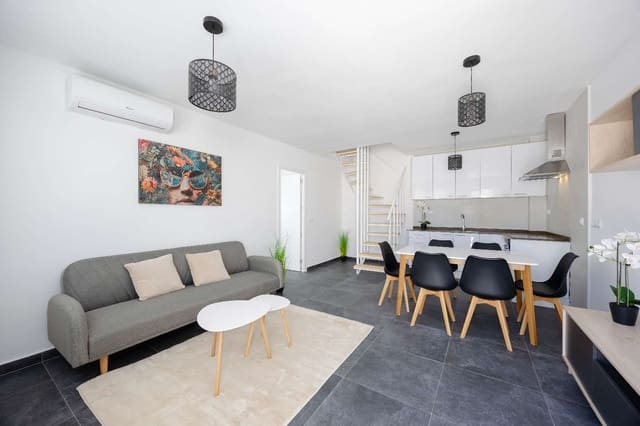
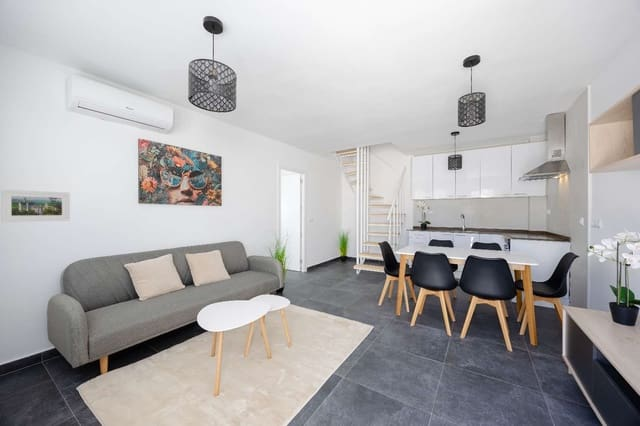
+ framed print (38, 206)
